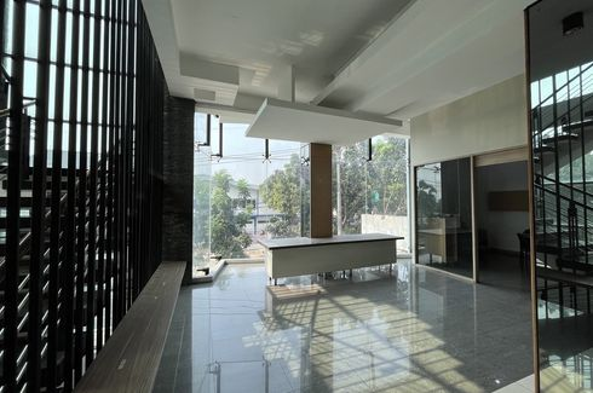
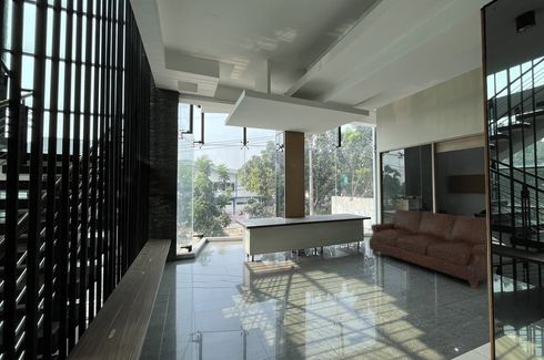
+ sofa (429, 239)
